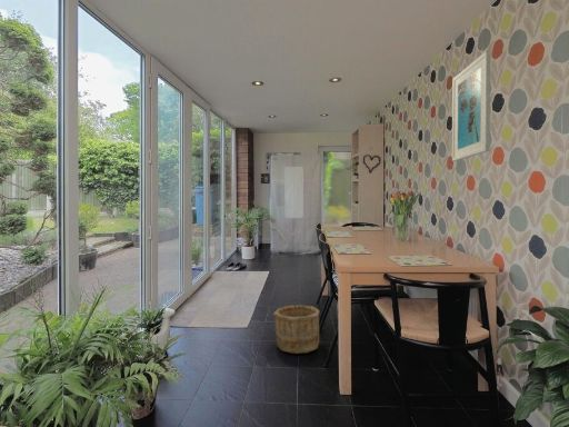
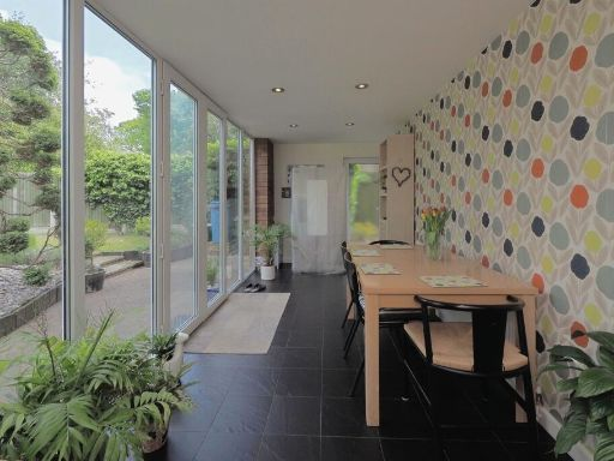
- wooden bucket (297, 327)
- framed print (469, 111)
